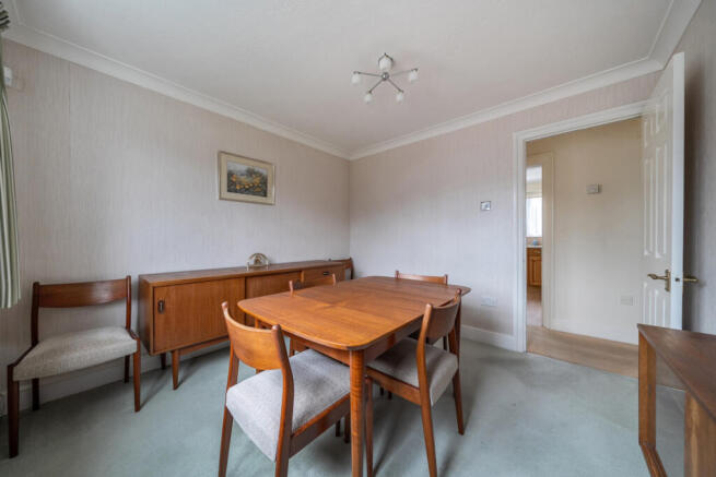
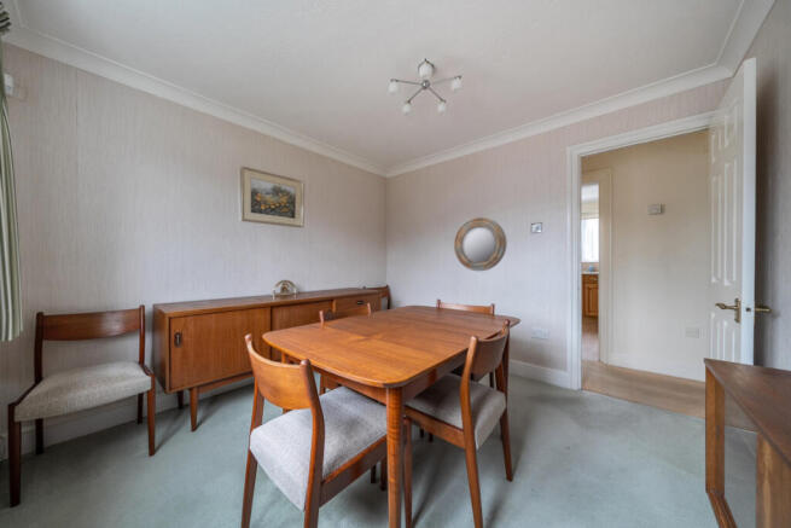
+ home mirror (478, 244)
